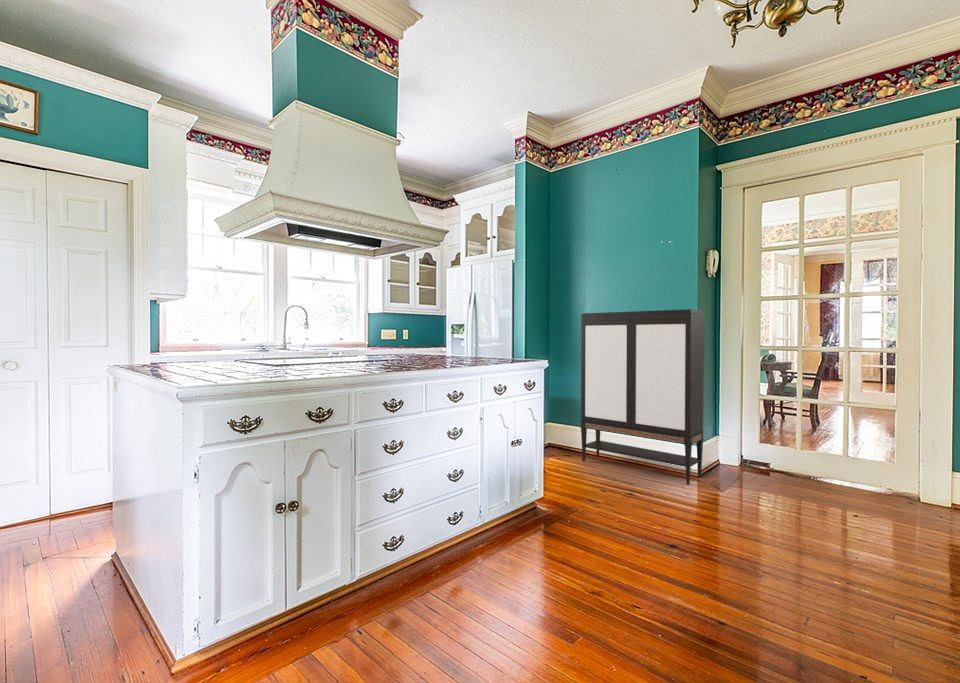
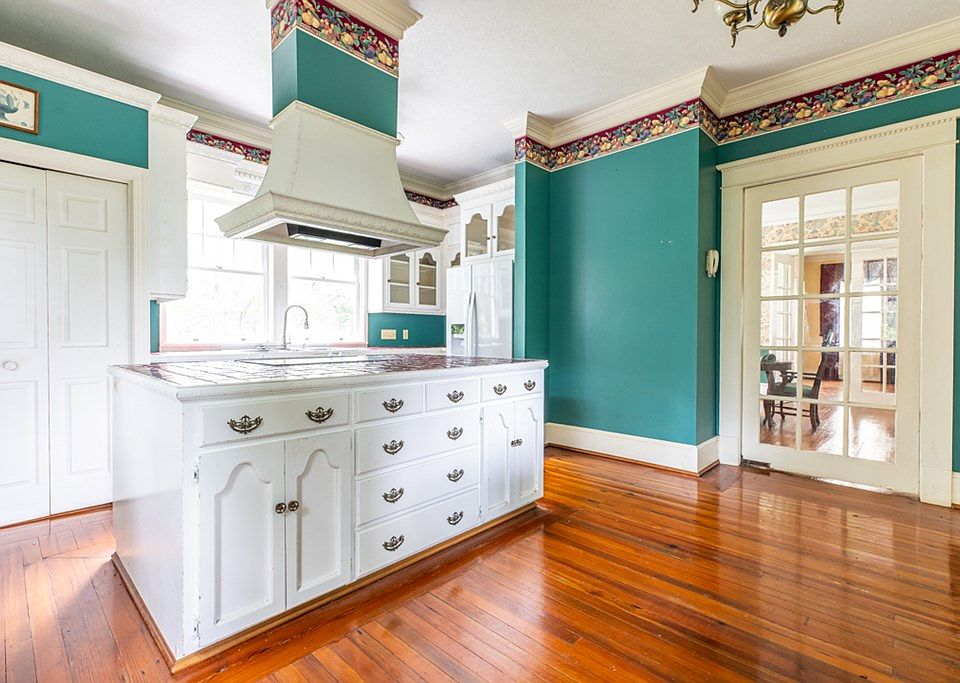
- storage cabinet (638, 390)
